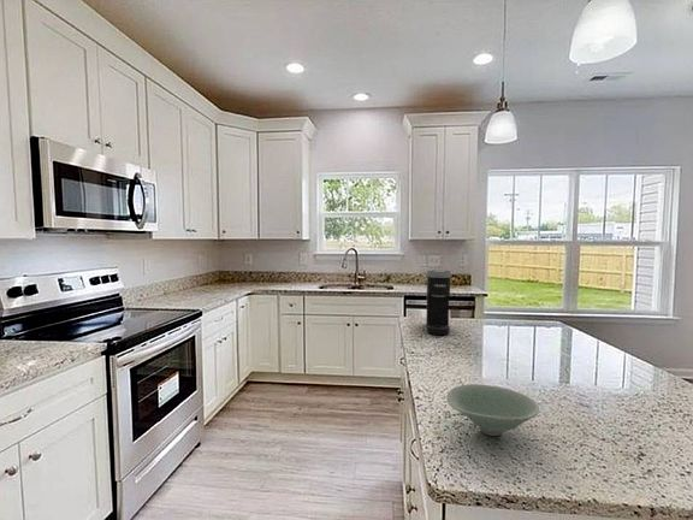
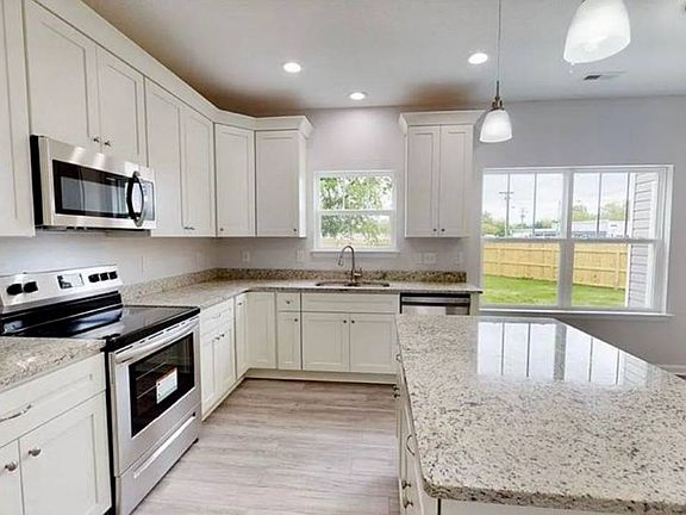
- bowl (490, 414)
- coffee maker (437, 300)
